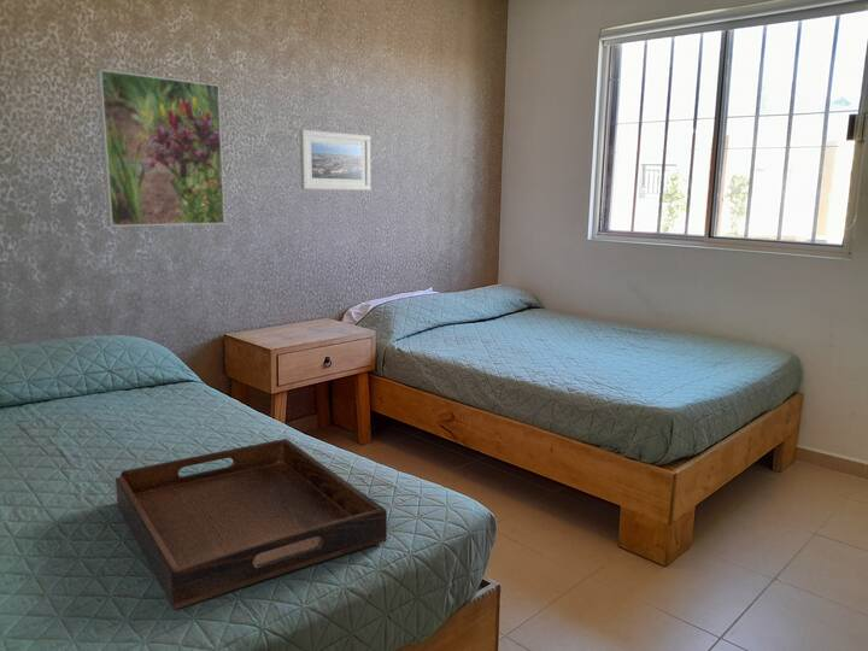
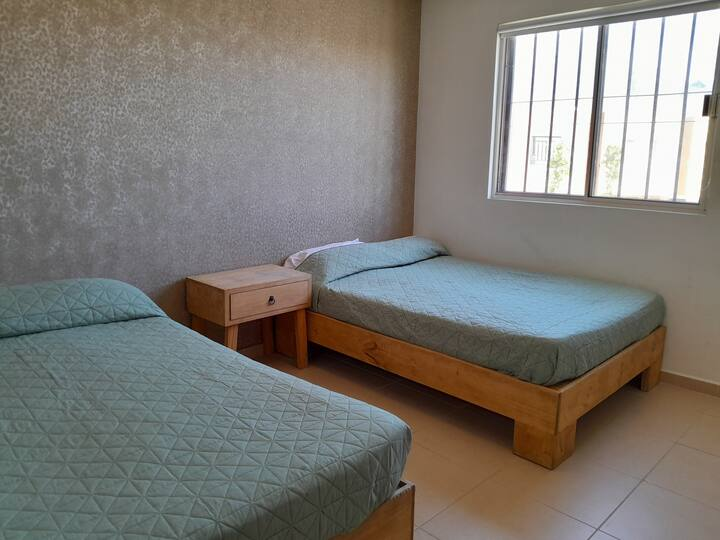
- serving tray (242, 505)
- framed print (165, 152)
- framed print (336, 162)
